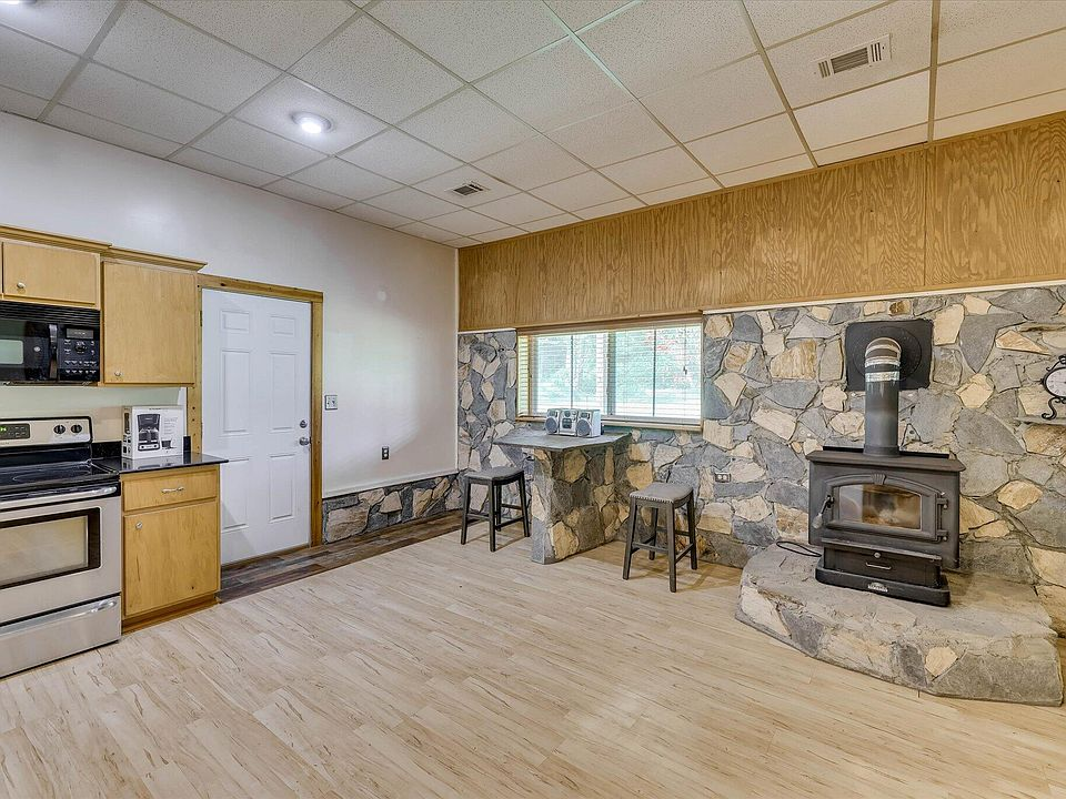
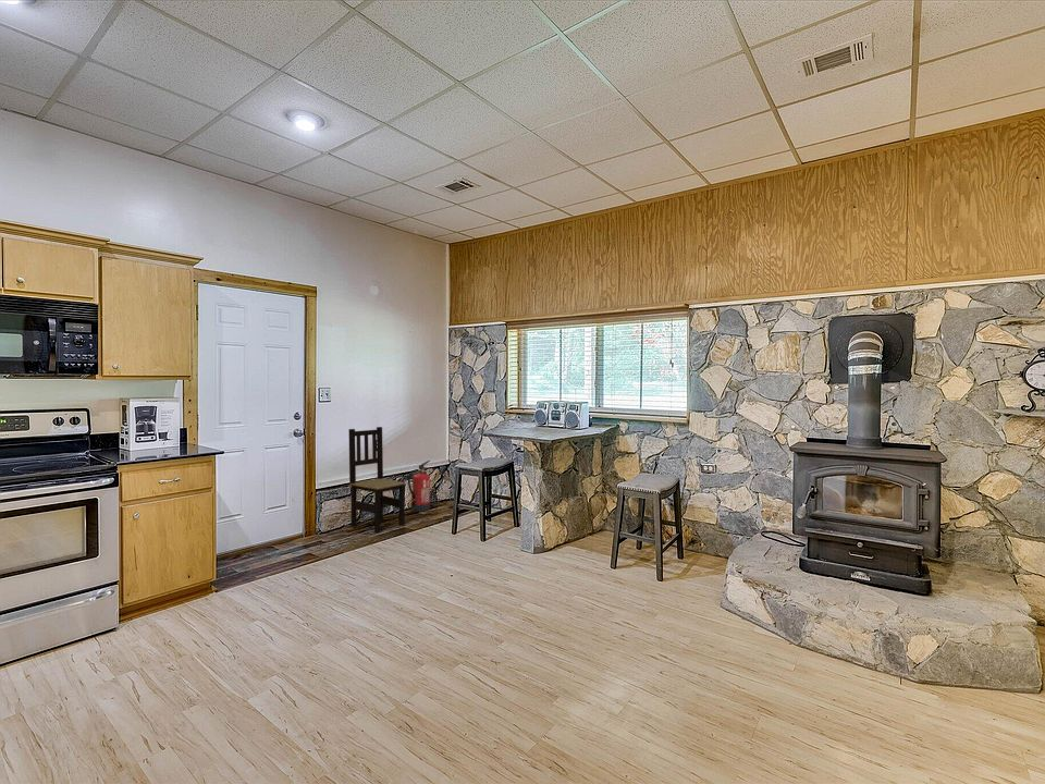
+ dining chair (378, 477)
+ fire extinguisher (419, 486)
